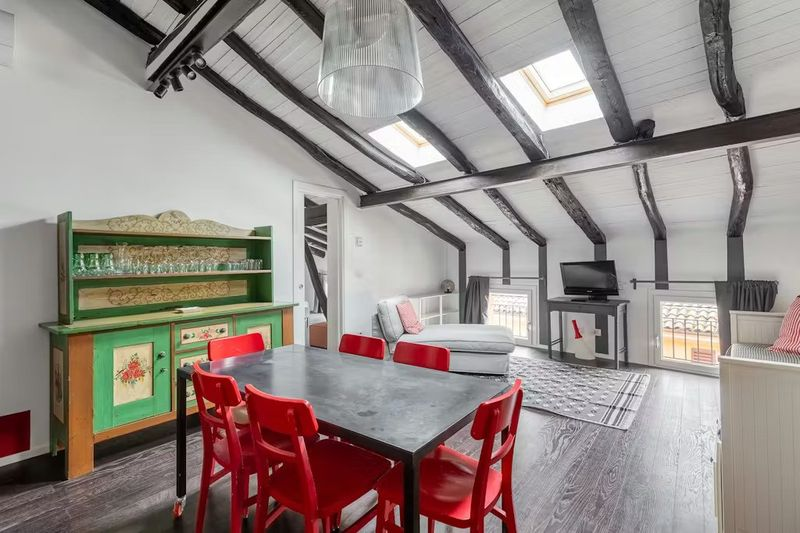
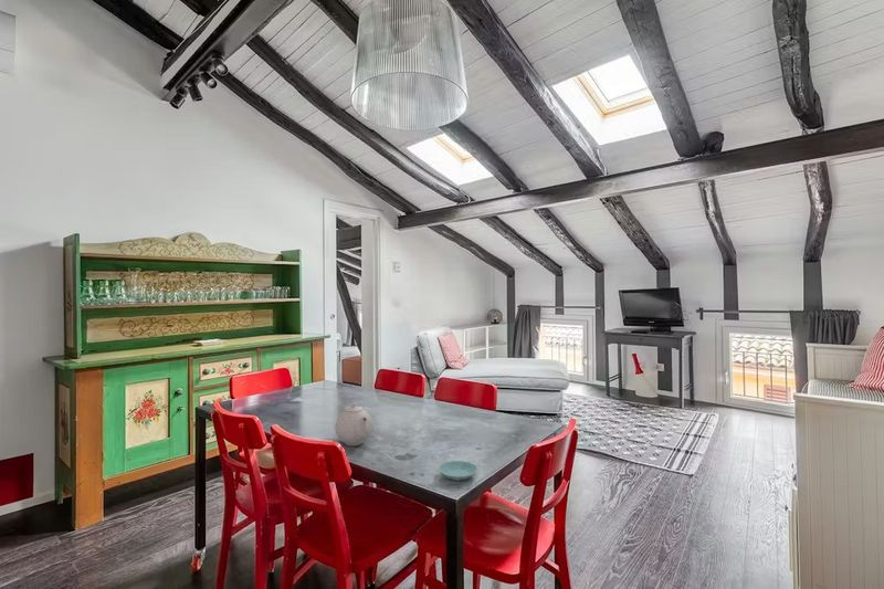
+ saucer (457, 472)
+ teapot (354, 422)
